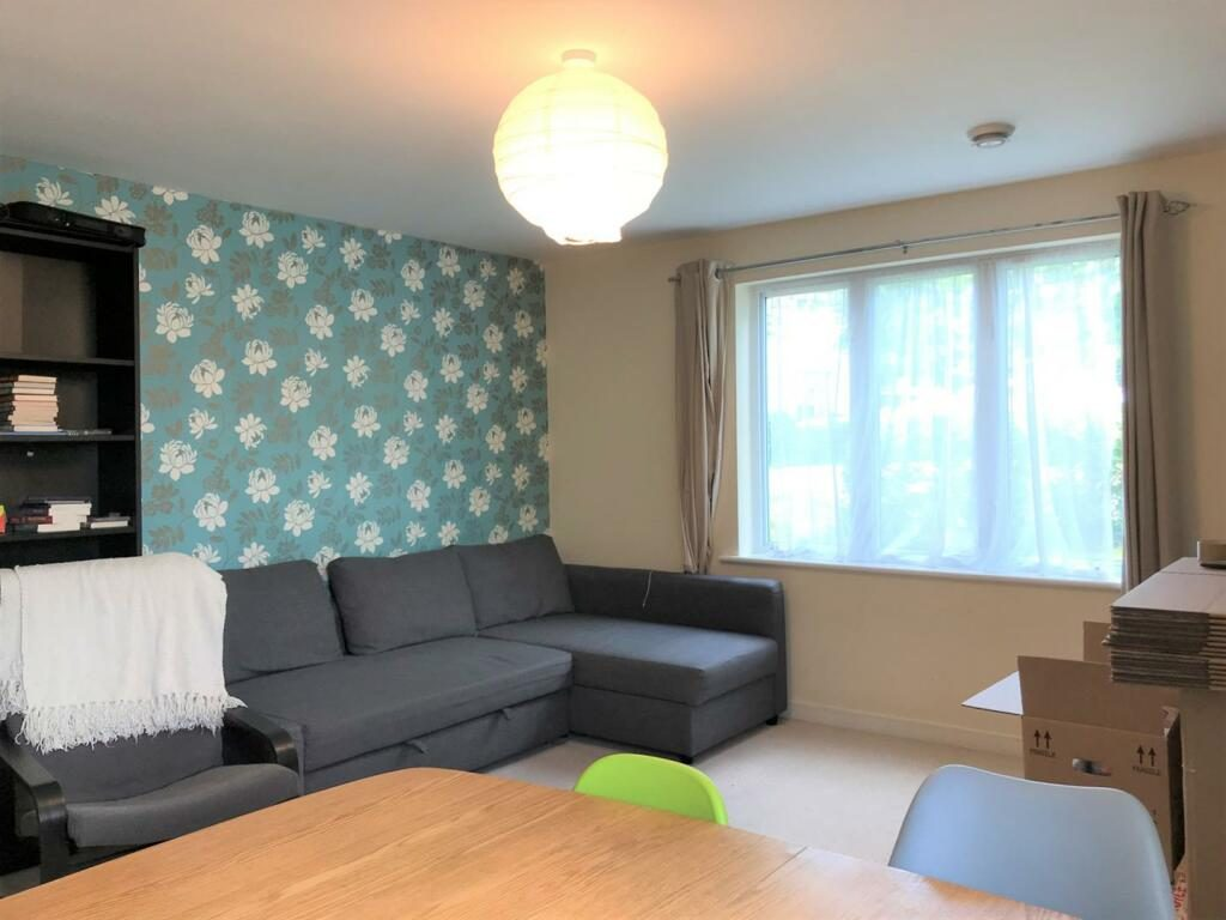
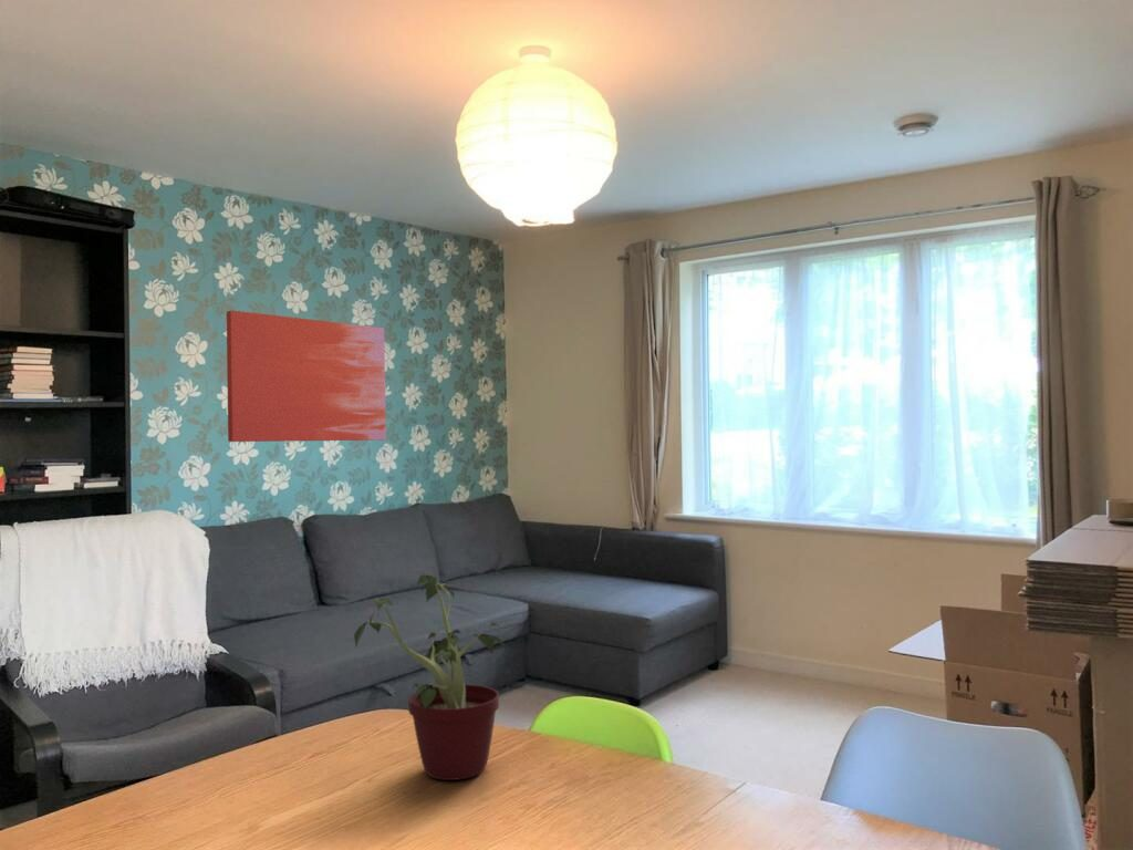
+ wall art (311, 380)
+ potted plant (424, 666)
